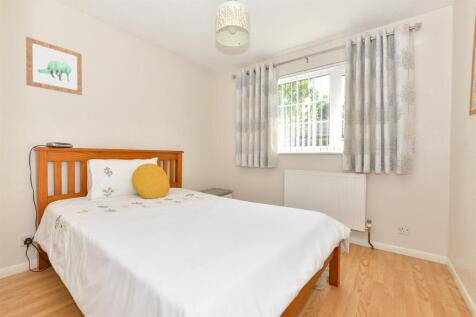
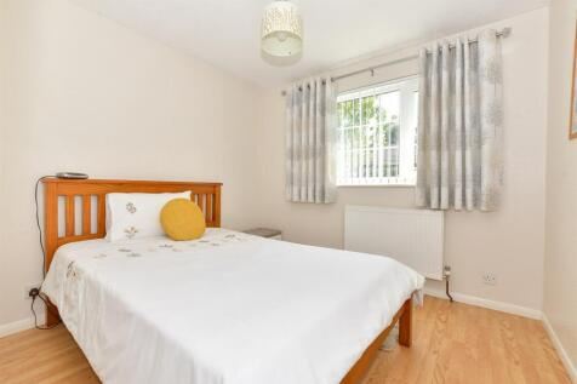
- wall art (56, 68)
